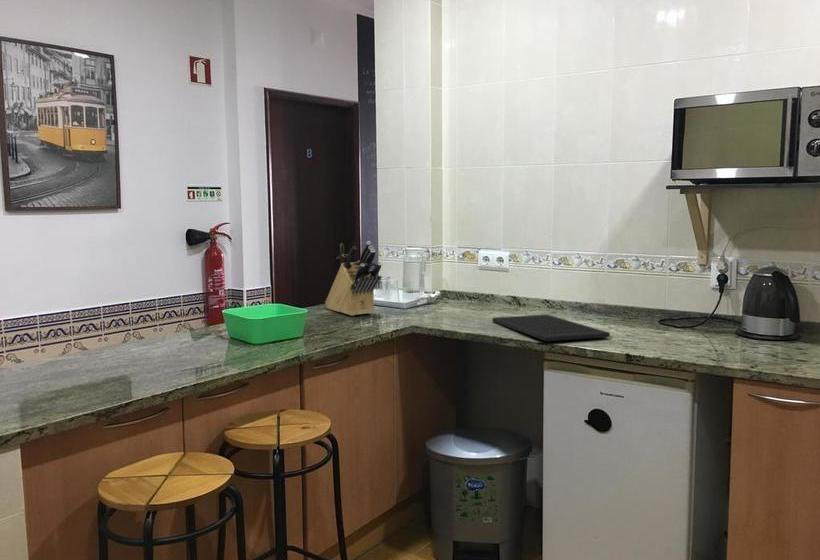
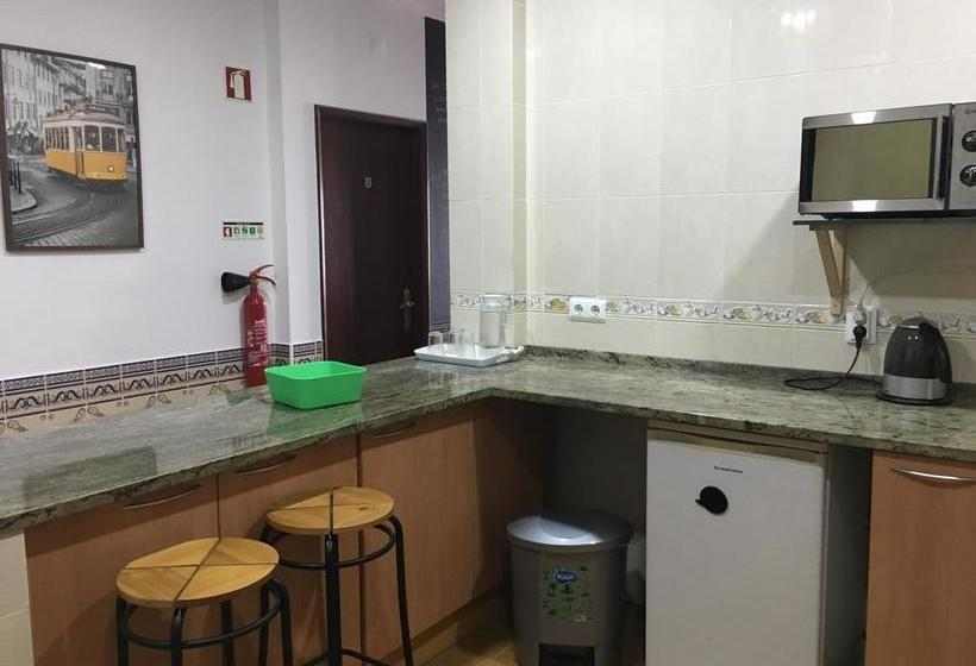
- cutting board (546, 326)
- knife block (352, 276)
